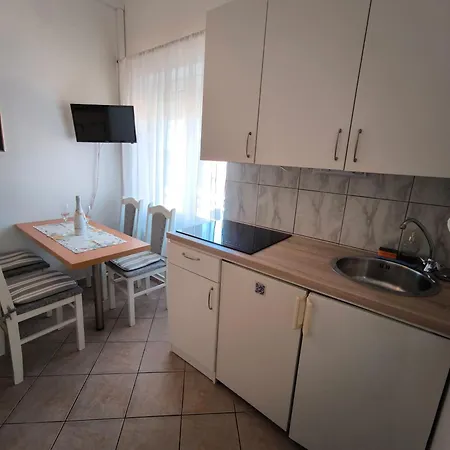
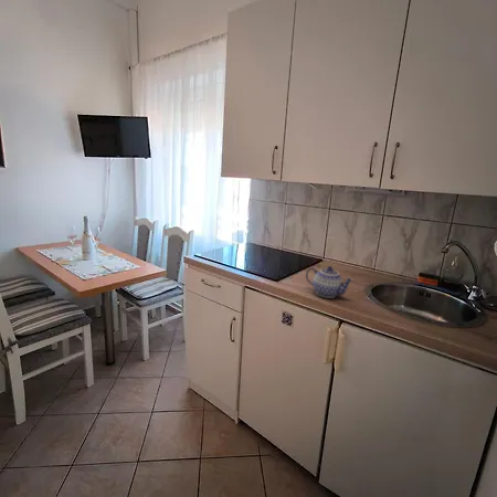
+ teapot (328, 281)
